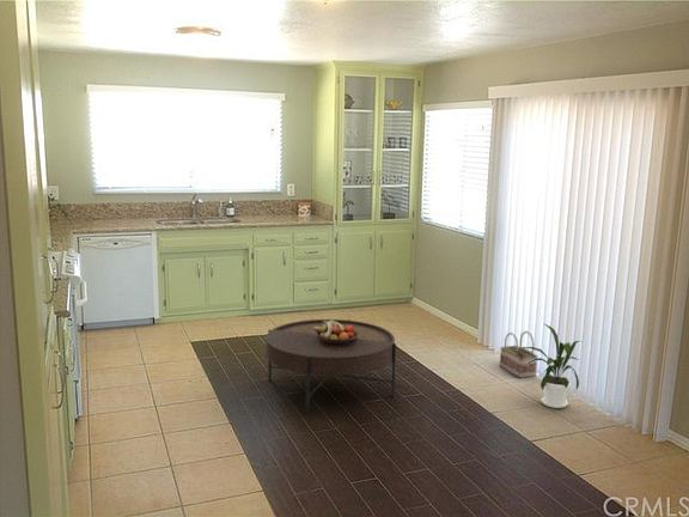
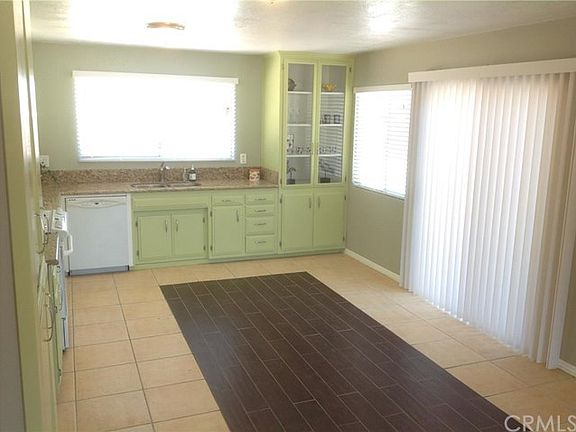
- basket (518, 352)
- house plant (555, 366)
- coffee table (329, 361)
- fruit bowl (336, 330)
